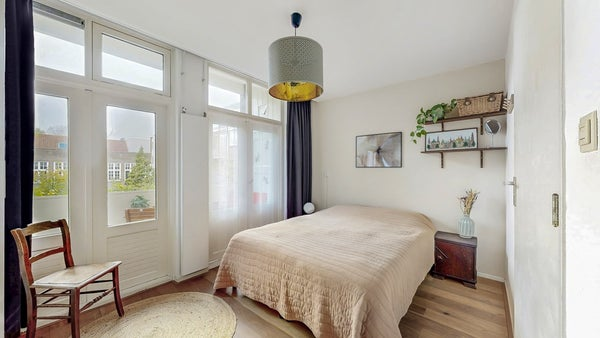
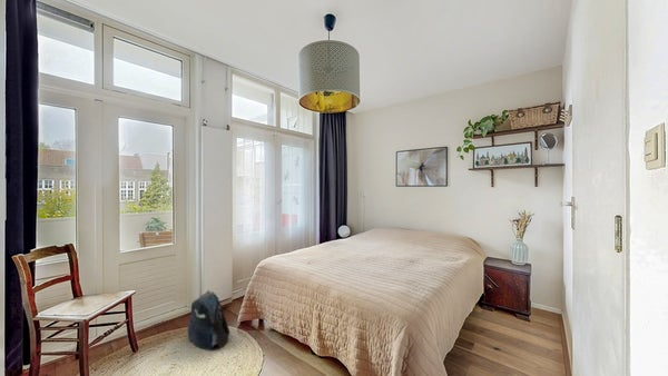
+ backpack (208, 316)
